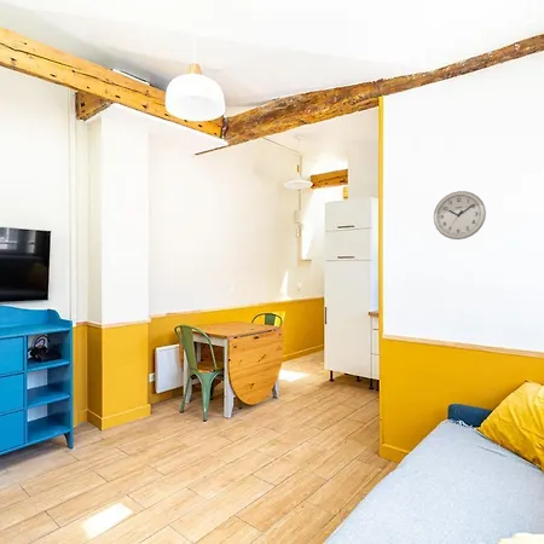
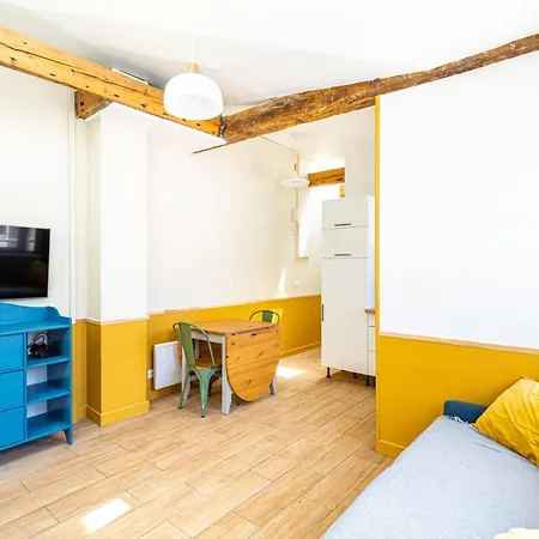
- wall clock (458, 215)
